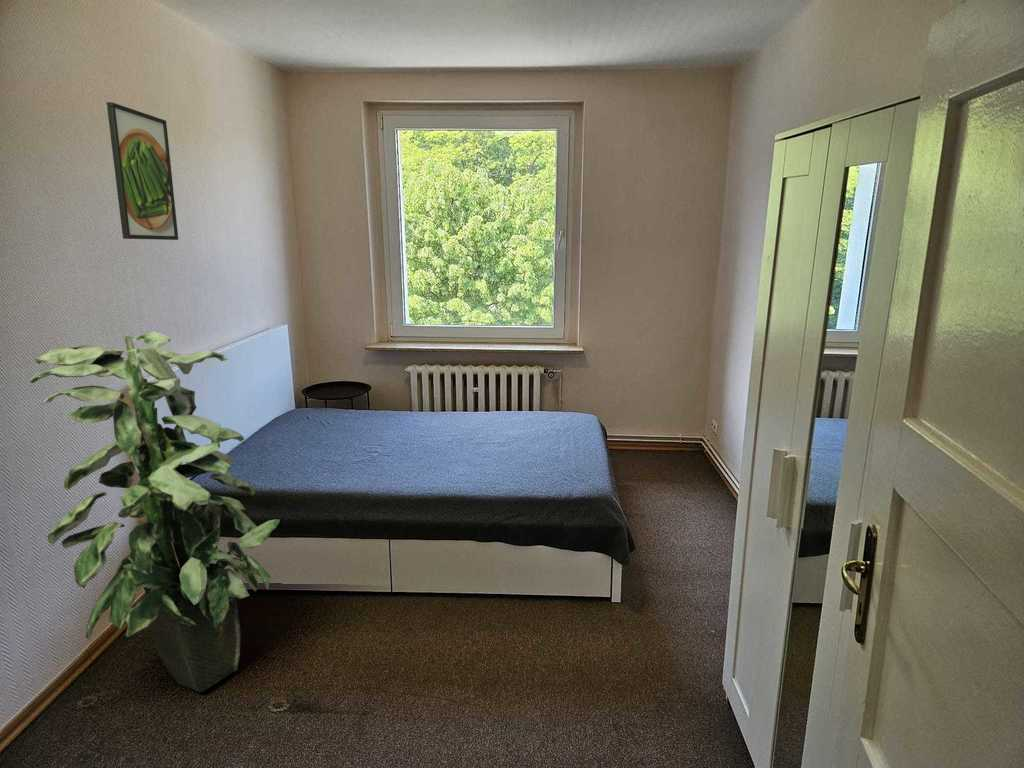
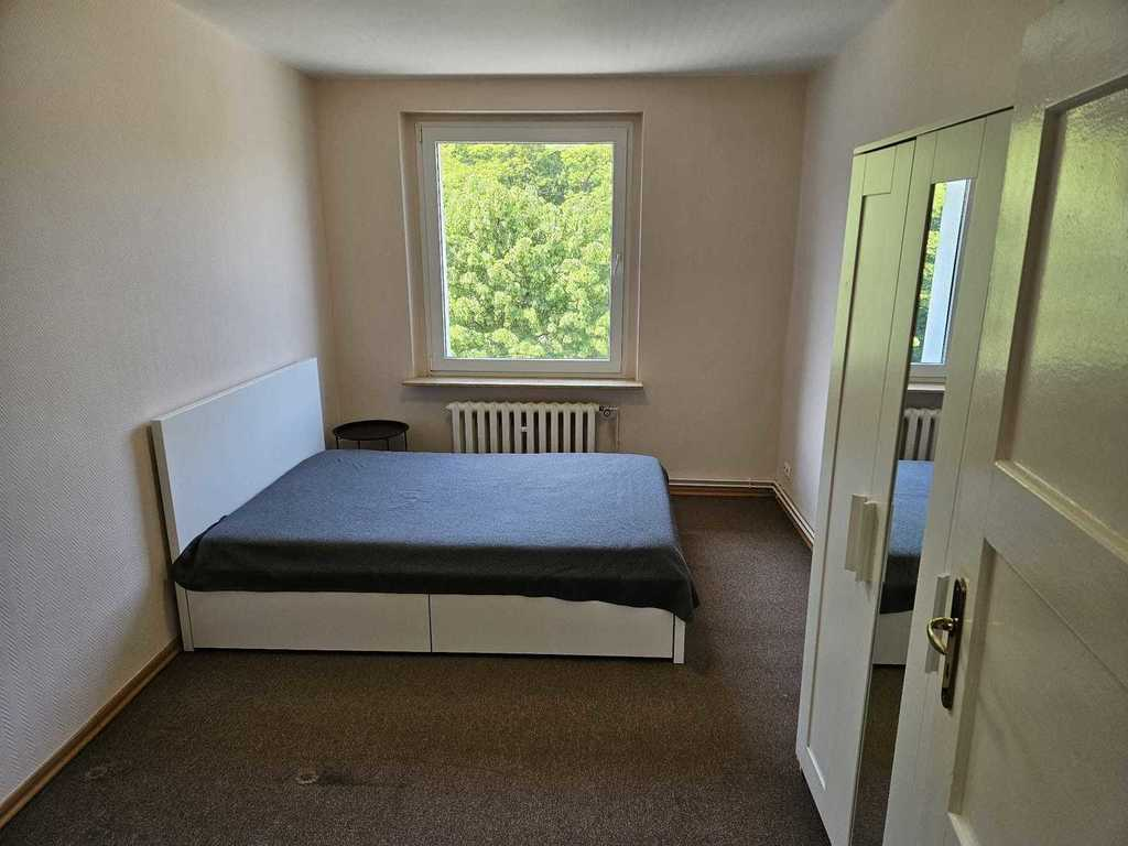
- indoor plant (165, 515)
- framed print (145, 176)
